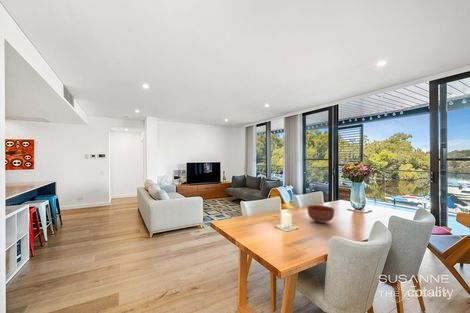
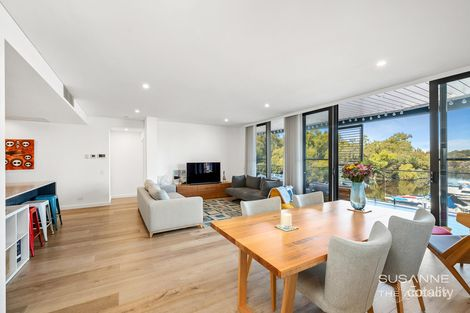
- bowl (320, 214)
